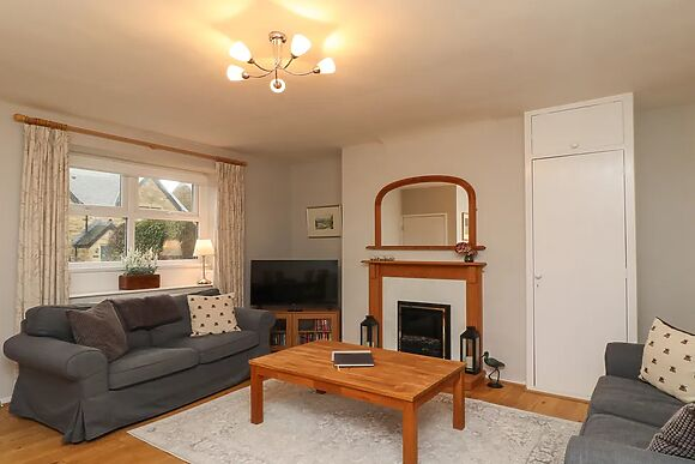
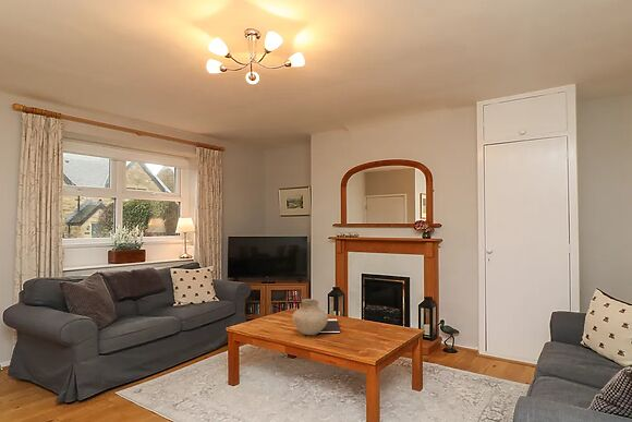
+ vase (309, 316)
